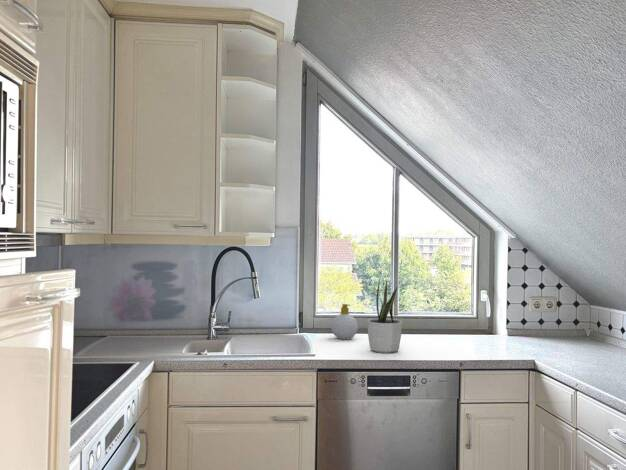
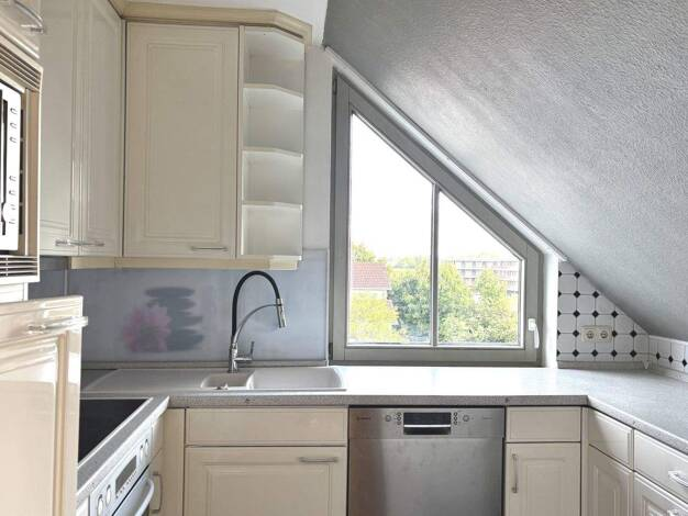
- potted plant (384, 310)
- soap bottle (344, 321)
